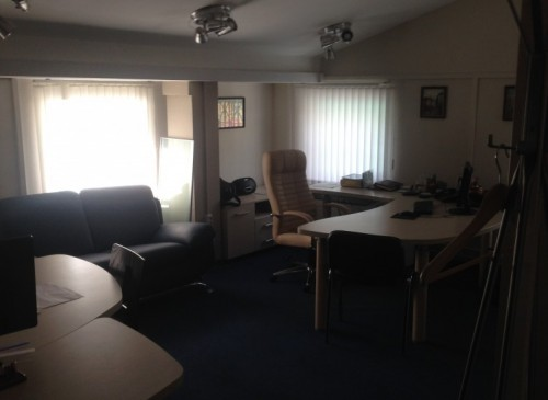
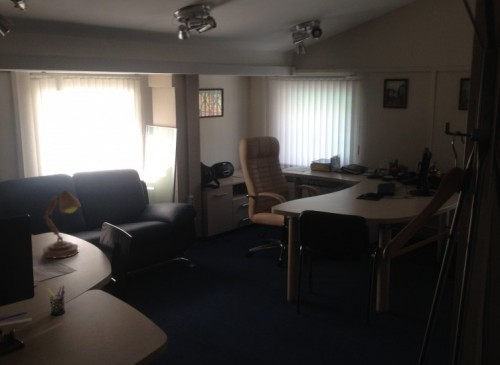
+ desk lamp (55, 227)
+ pen holder (58, 298)
